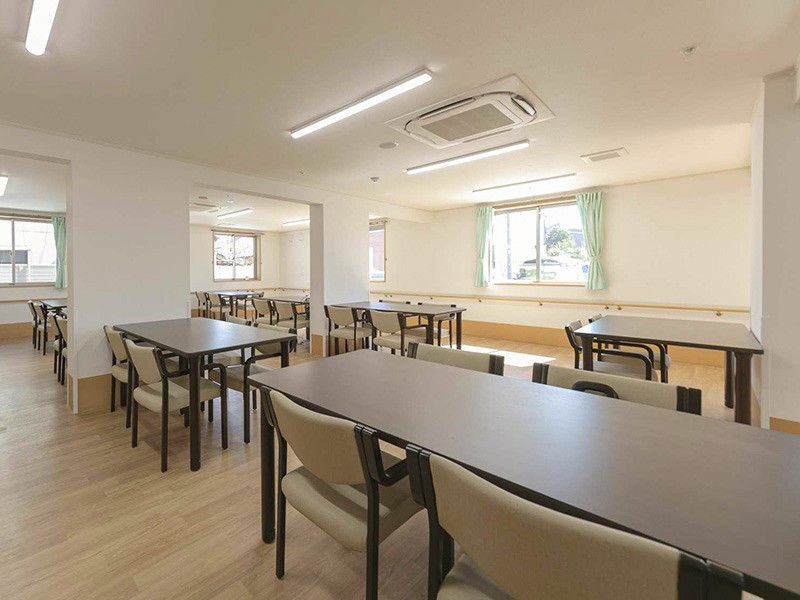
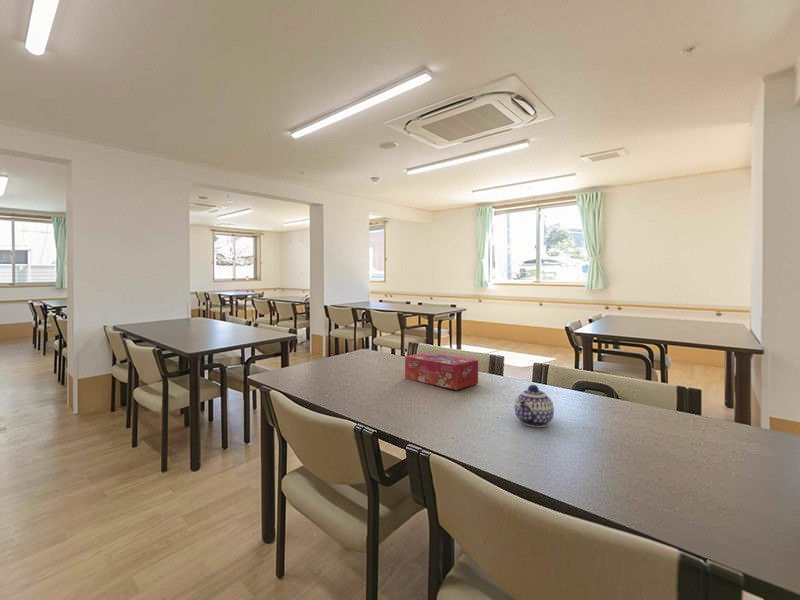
+ tissue box (440, 369)
+ teapot (533, 404)
